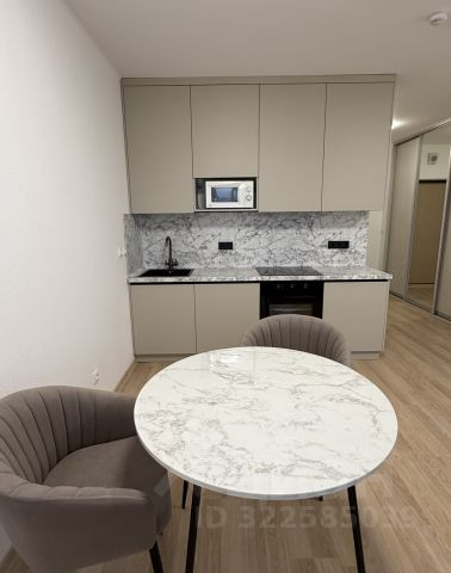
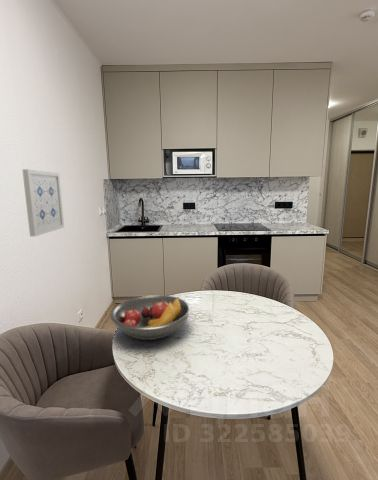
+ fruit bowl (152, 317)
+ wall art (45, 202)
